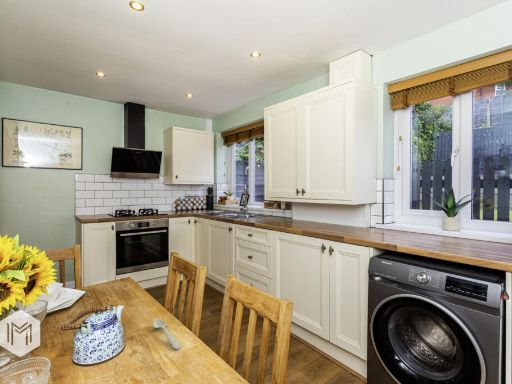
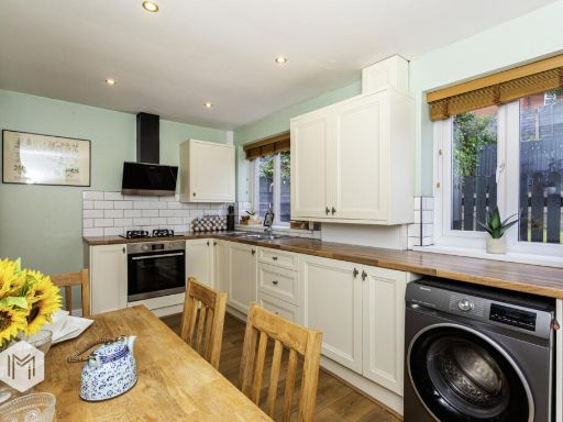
- spoon (166, 332)
